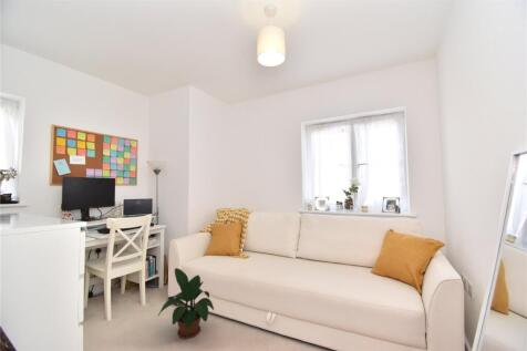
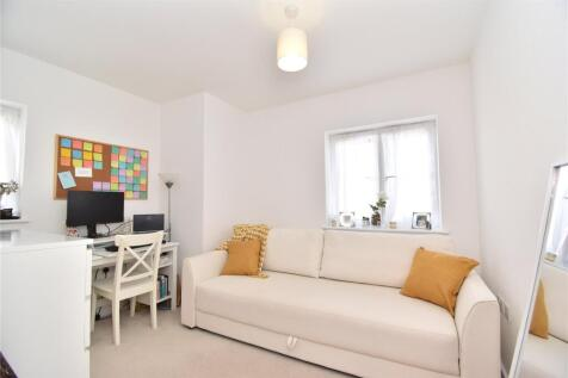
- potted plant (189, 299)
